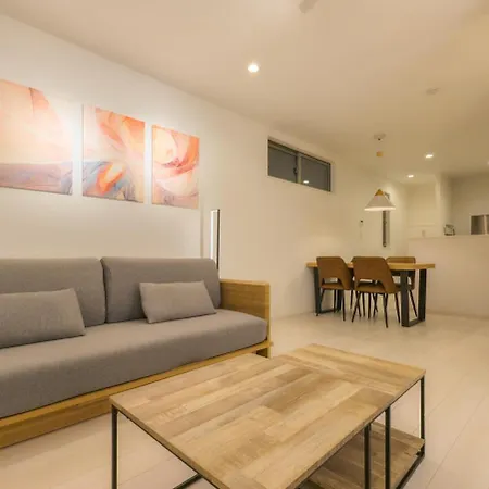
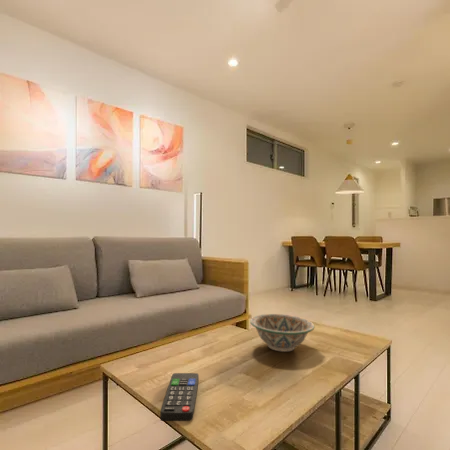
+ remote control (181, 393)
+ decorative bowl (281, 334)
